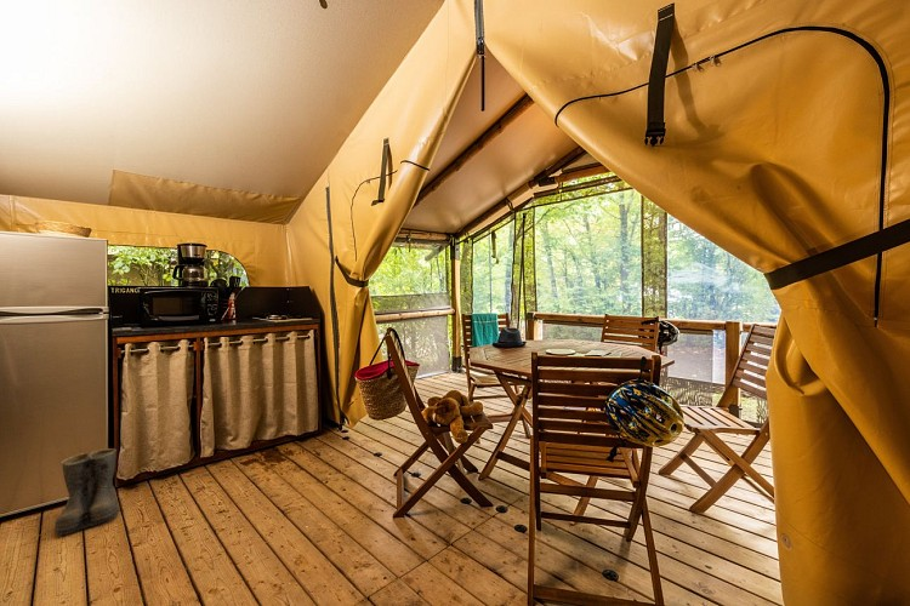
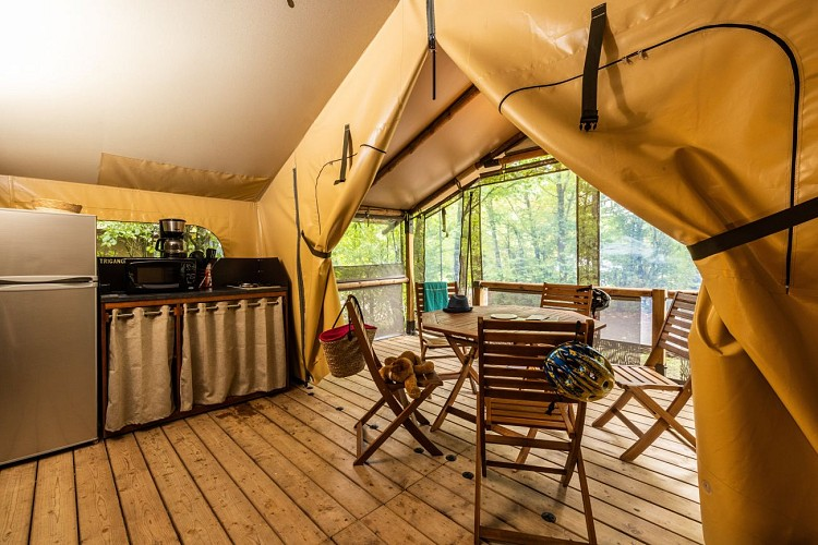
- boots (87, 487)
